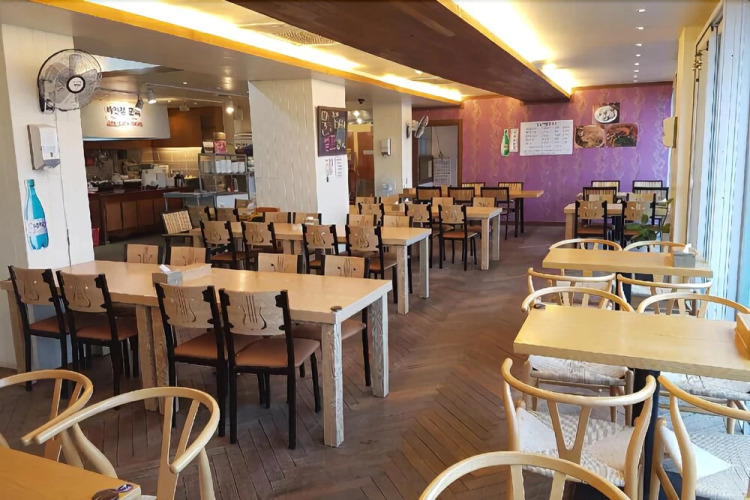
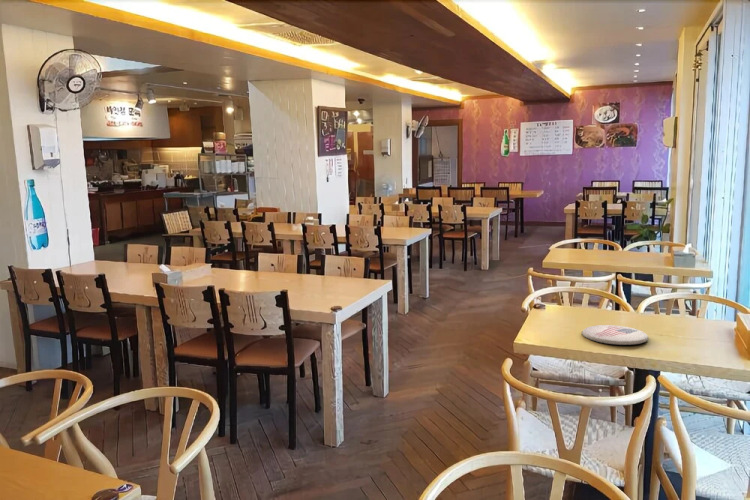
+ plate (614, 333)
